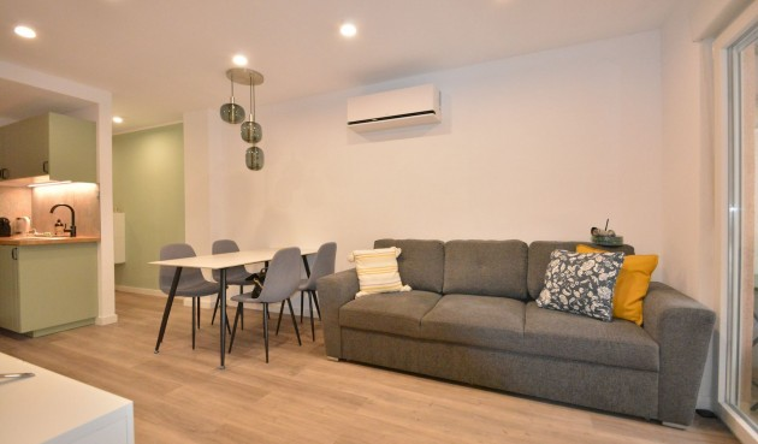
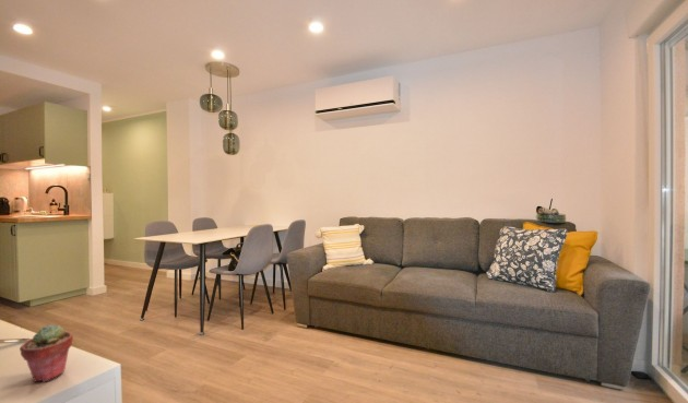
+ potted succulent (48, 349)
